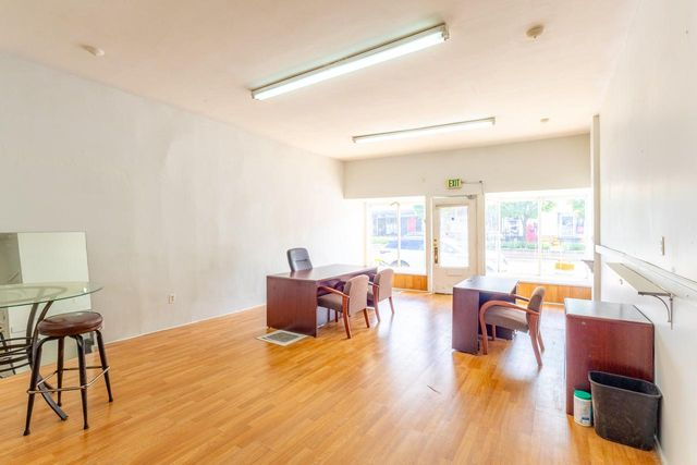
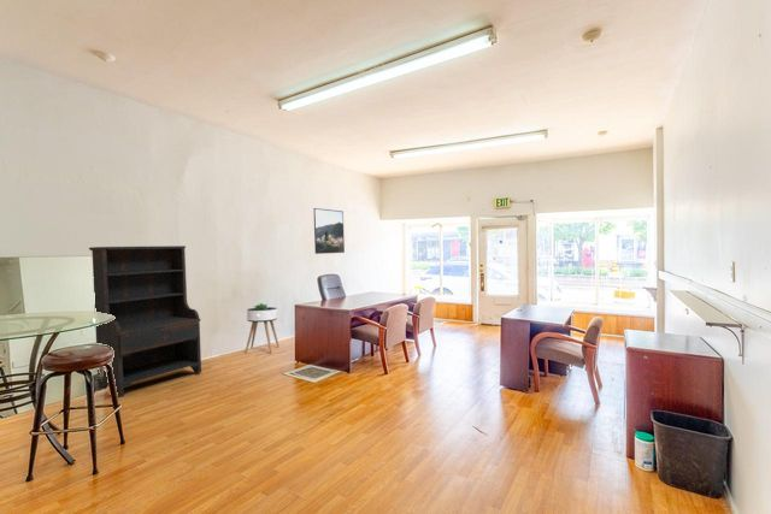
+ bookshelf (149, 313)
+ plant stand (264, 324)
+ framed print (329, 231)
